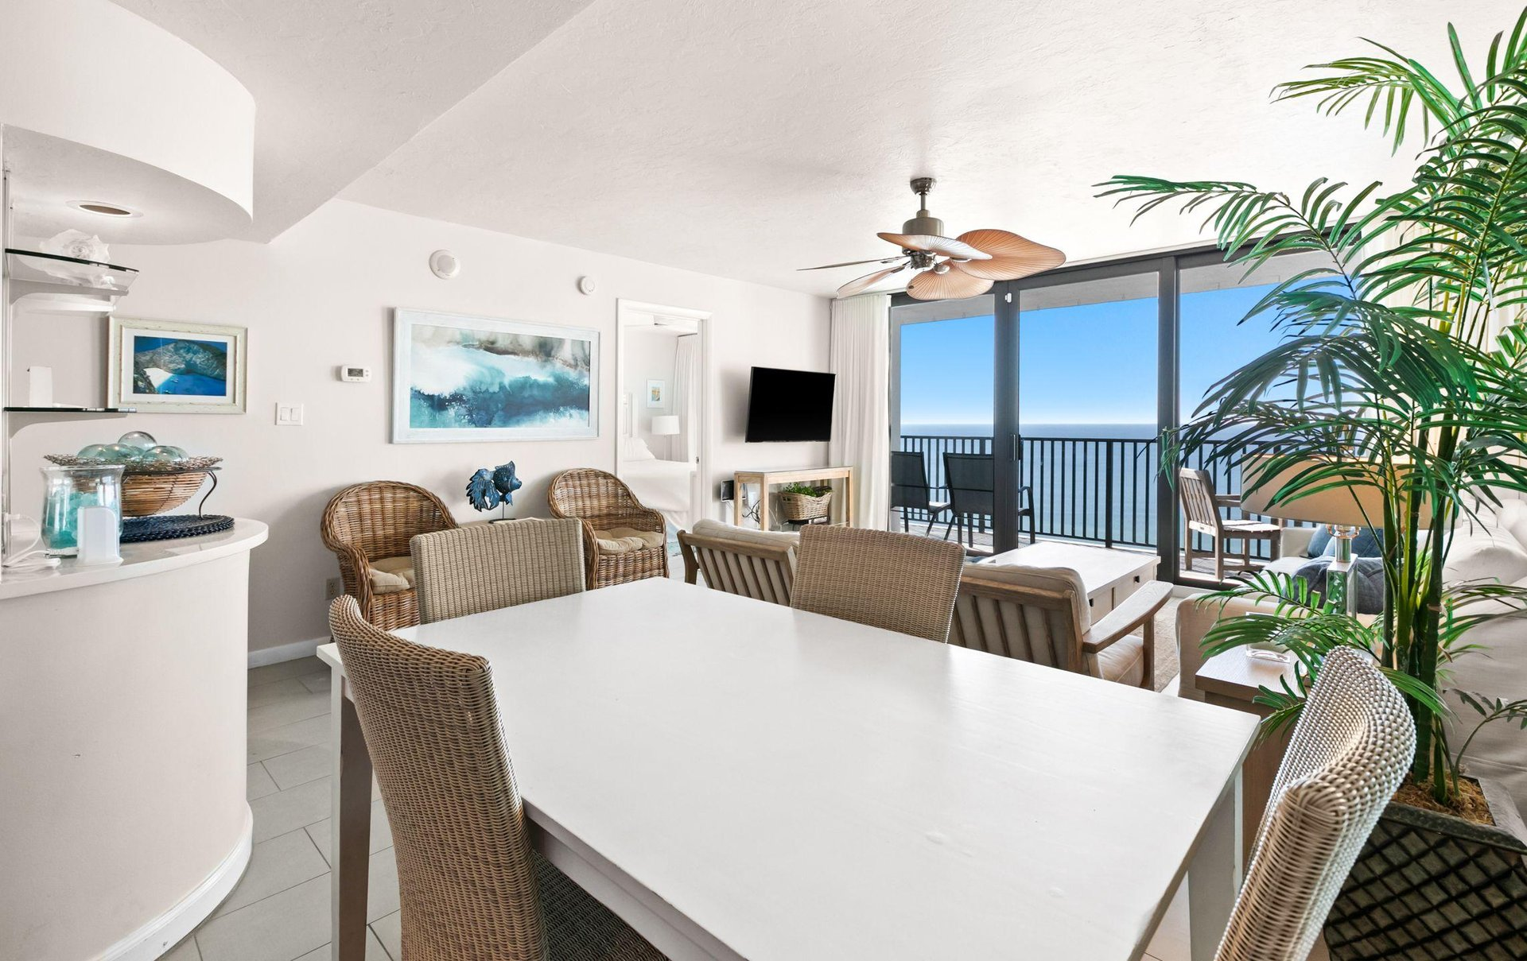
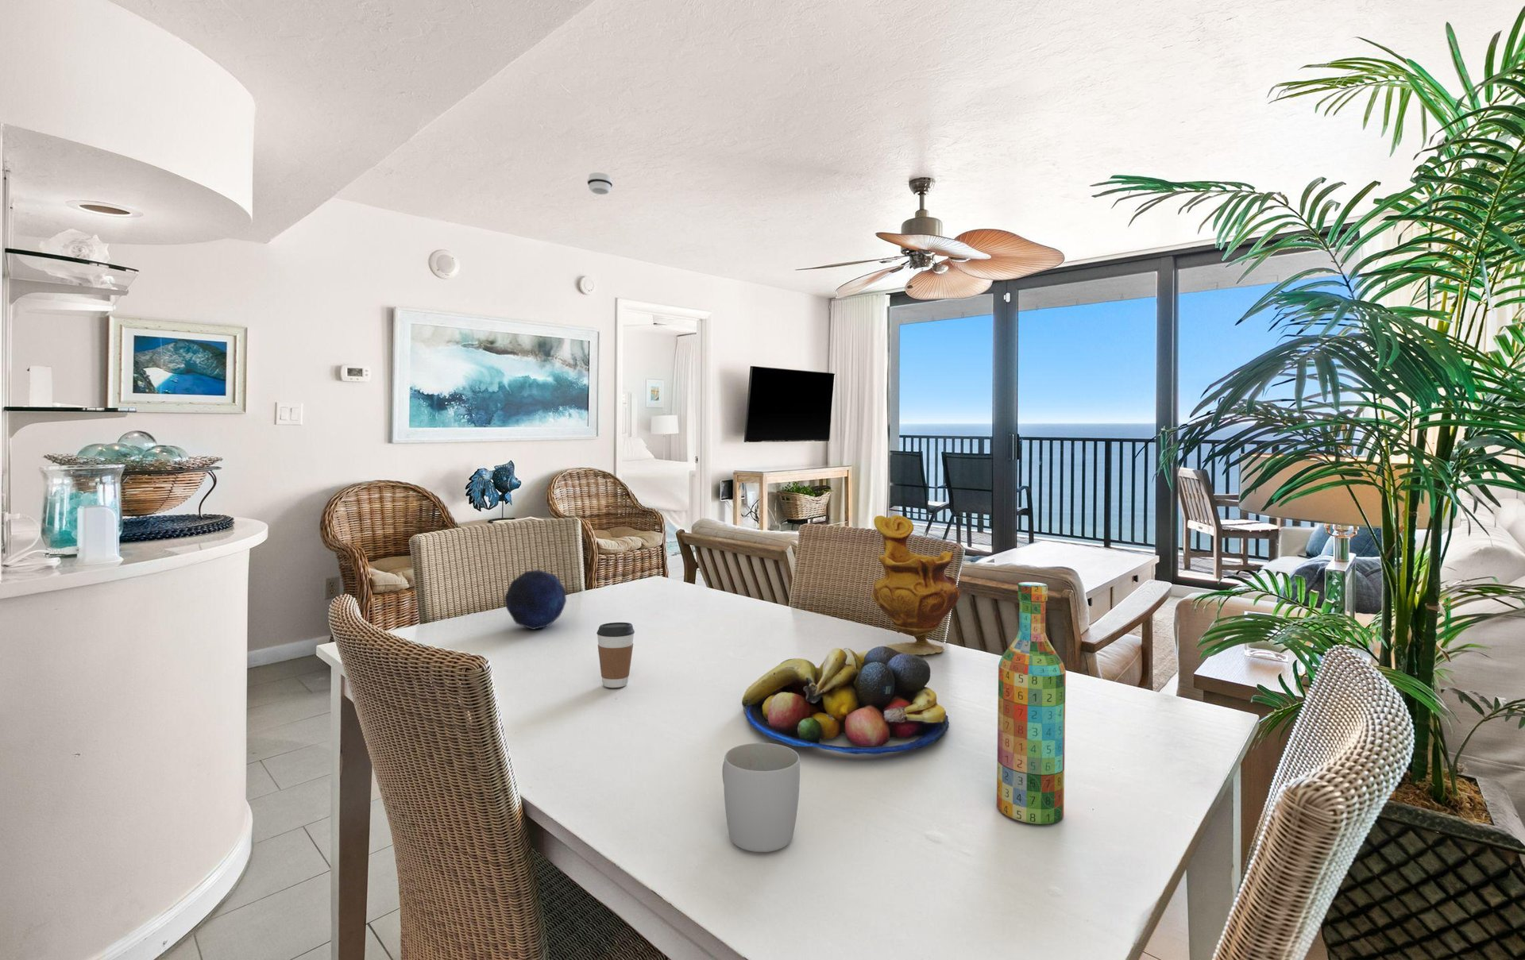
+ coffee cup (615, 655)
+ smoke detector (599, 184)
+ mug (753, 791)
+ decorative orb (535, 598)
+ vase (912, 583)
+ wine bottle (1031, 697)
+ fruit bowl (845, 681)
